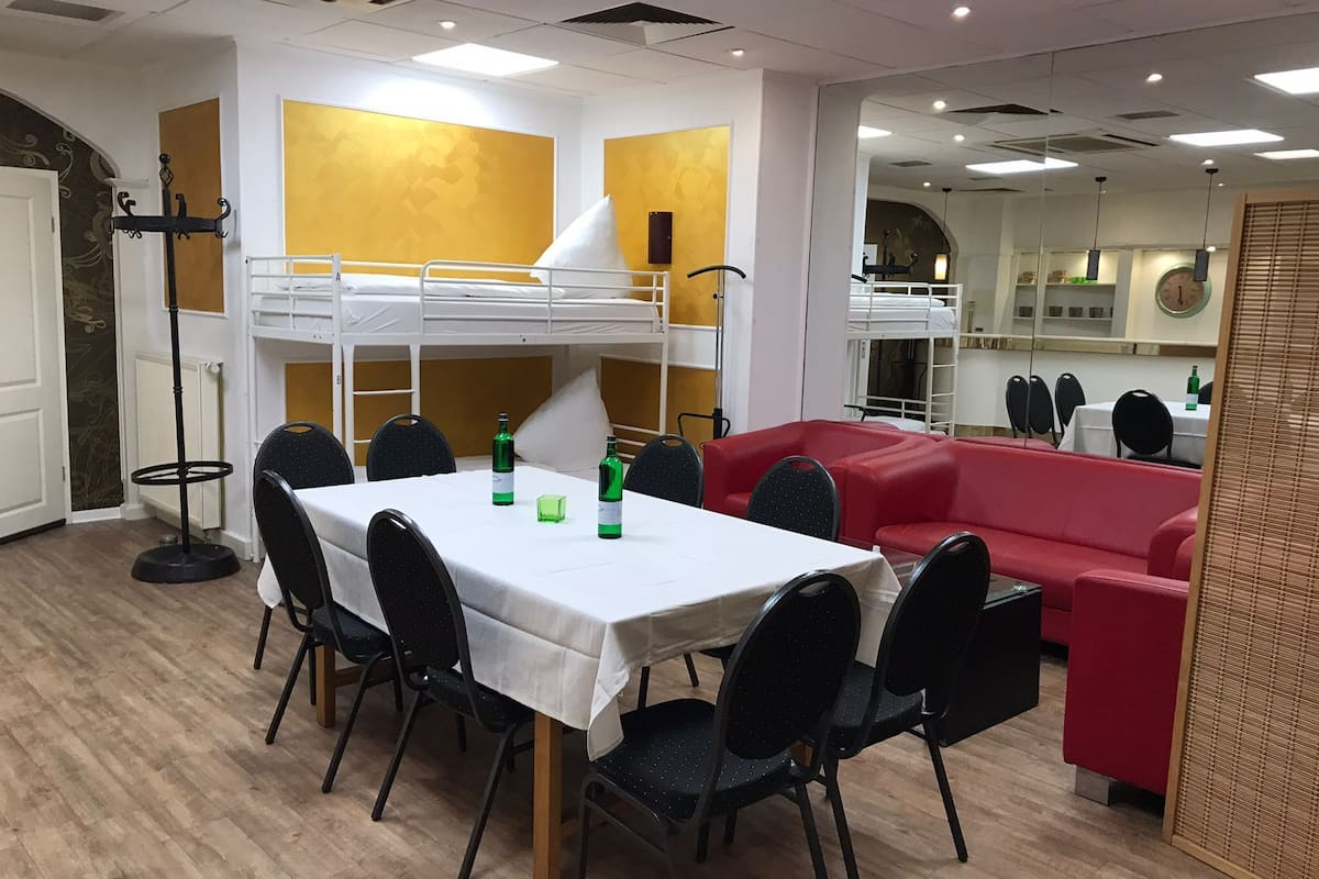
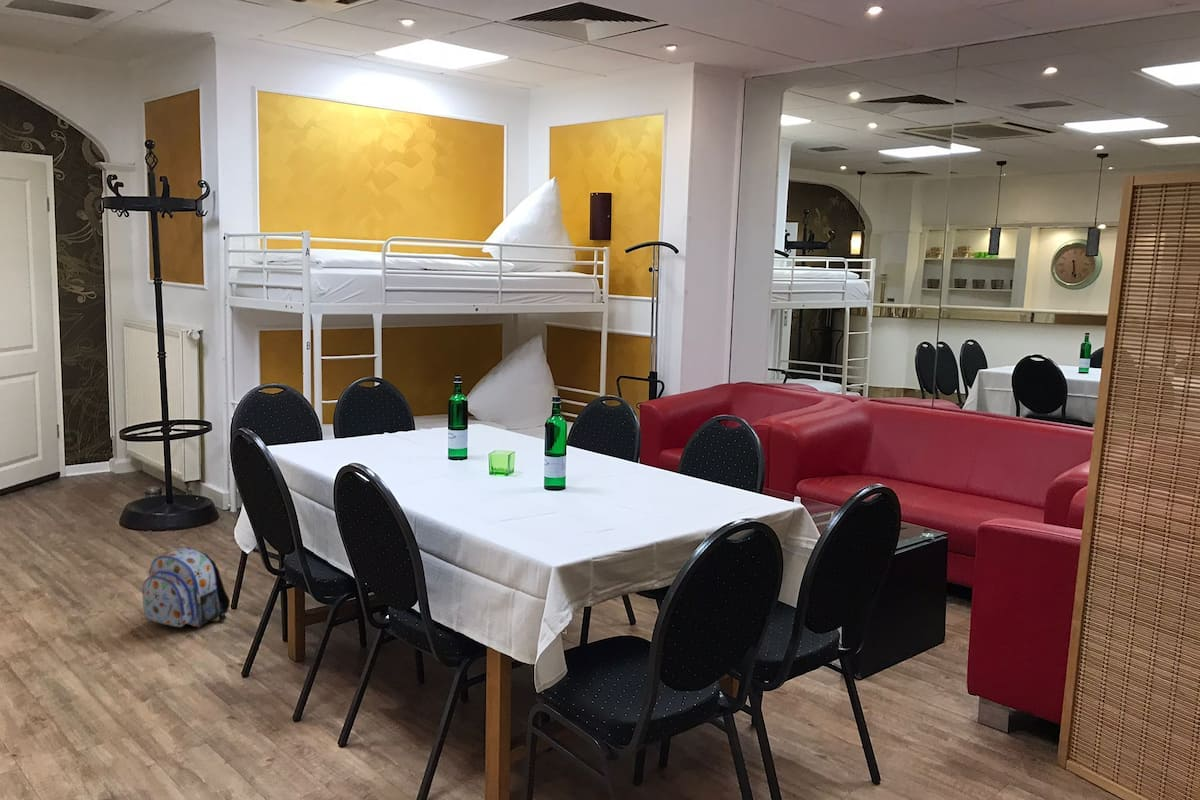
+ backpack (180, 587)
